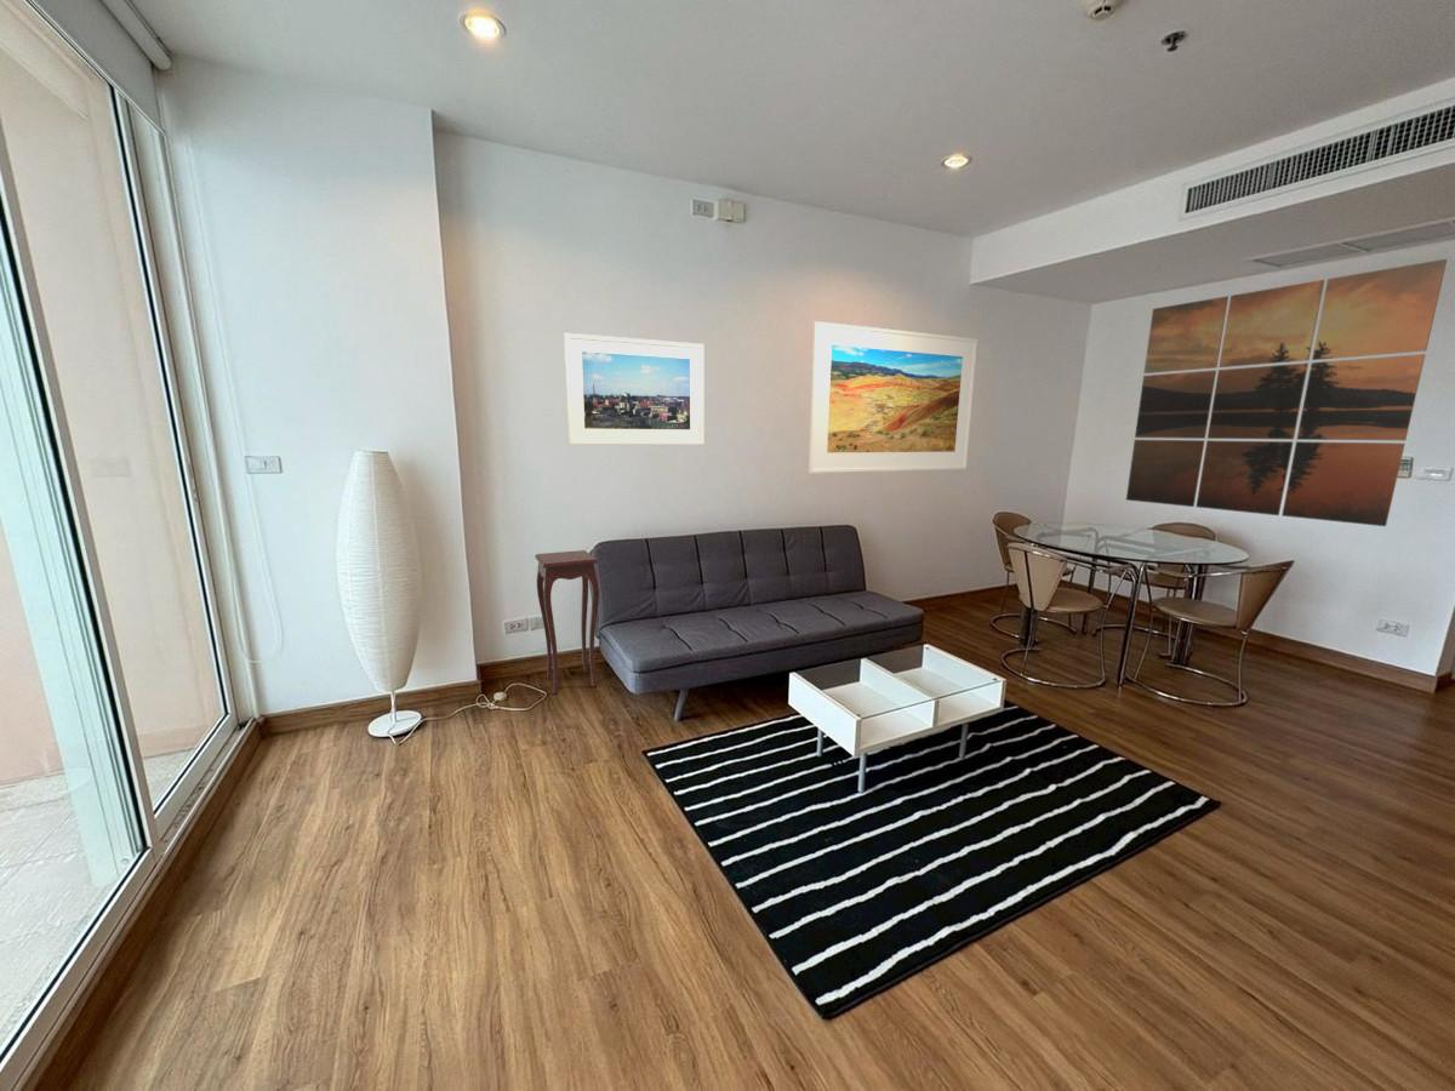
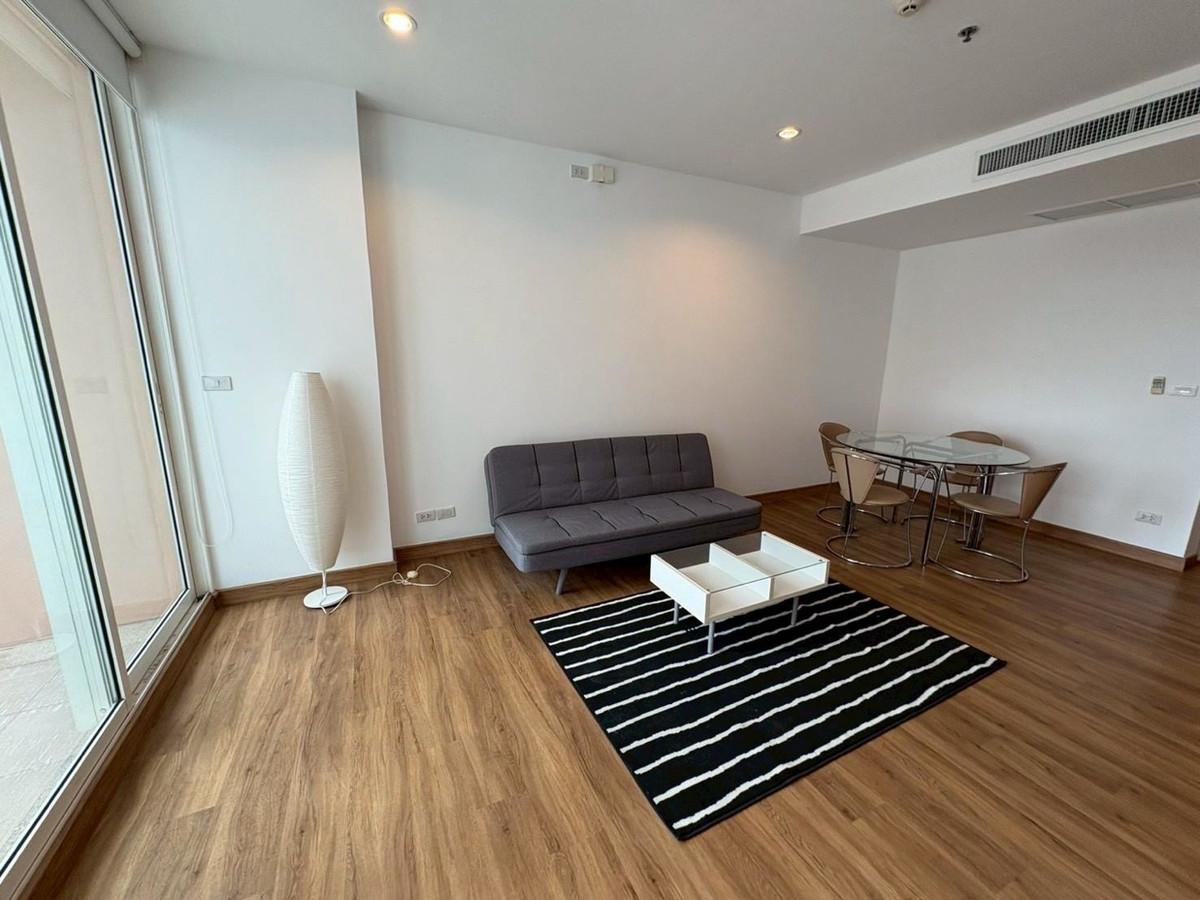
- side table (581, 621)
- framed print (638, 392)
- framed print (897, 402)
- wall art (1254, 402)
